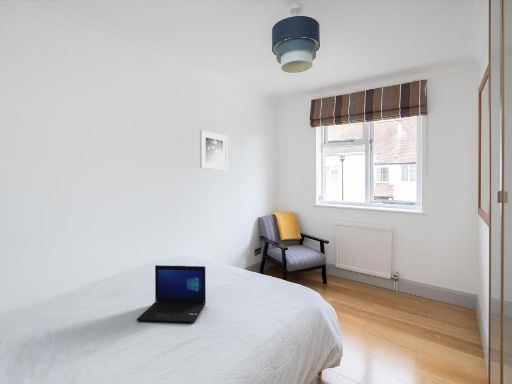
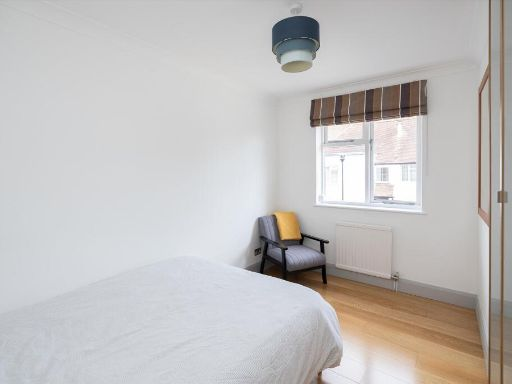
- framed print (214, 151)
- laptop (173, 291)
